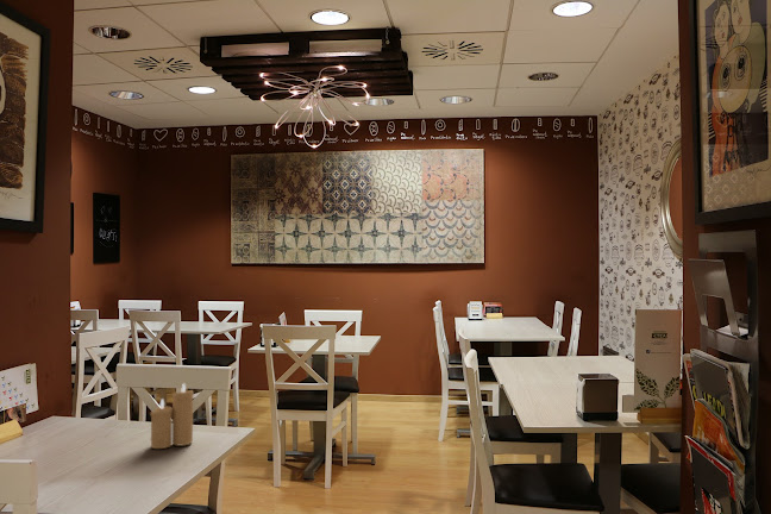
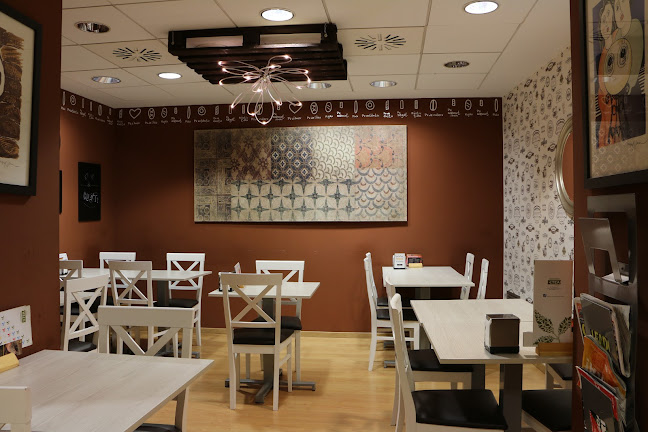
- candle (171, 414)
